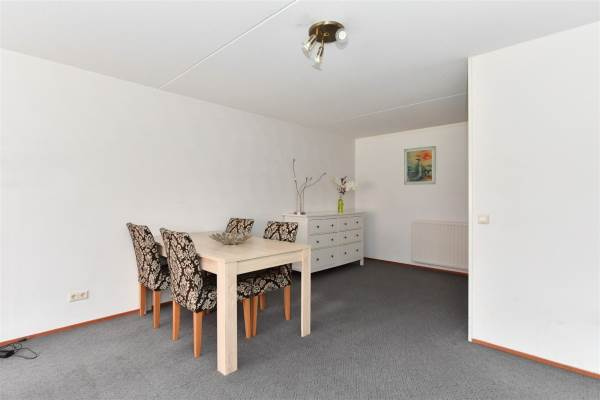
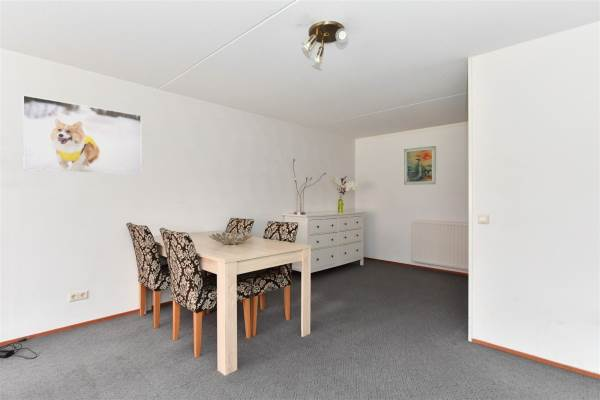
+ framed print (88, 139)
